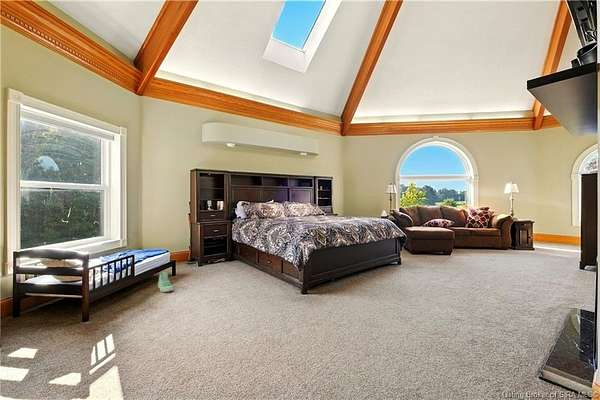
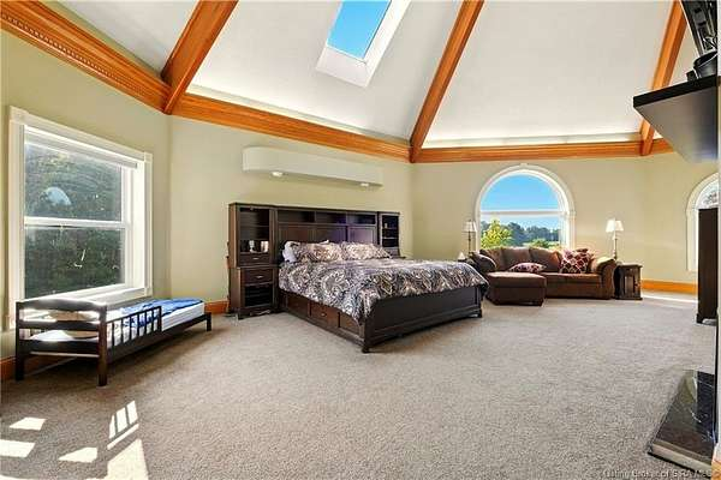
- sneaker (165, 281)
